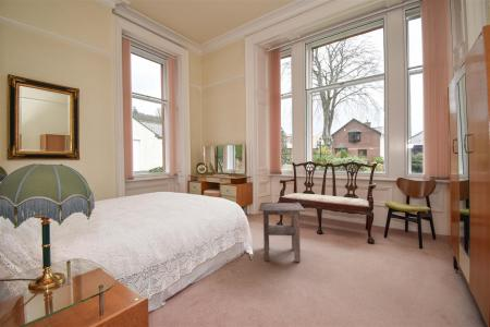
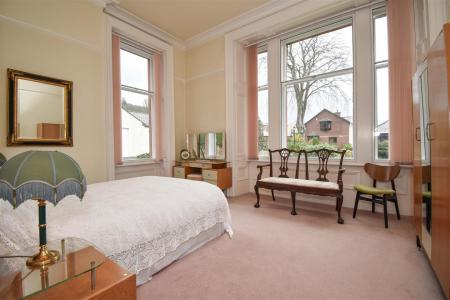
- side table (281, 229)
